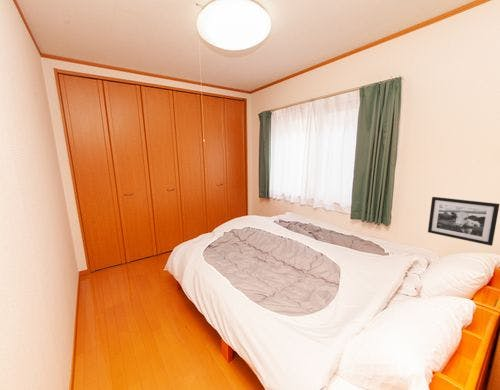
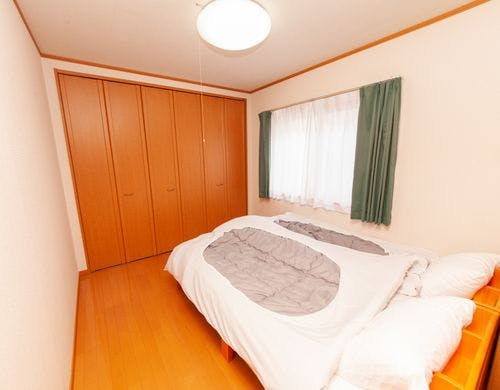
- picture frame (460, 219)
